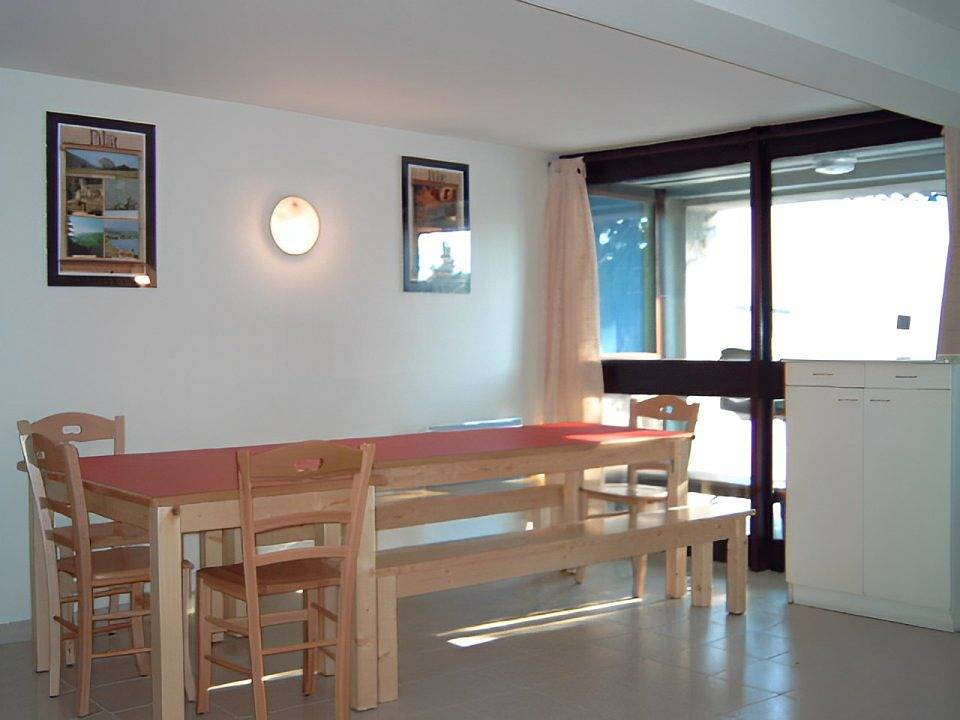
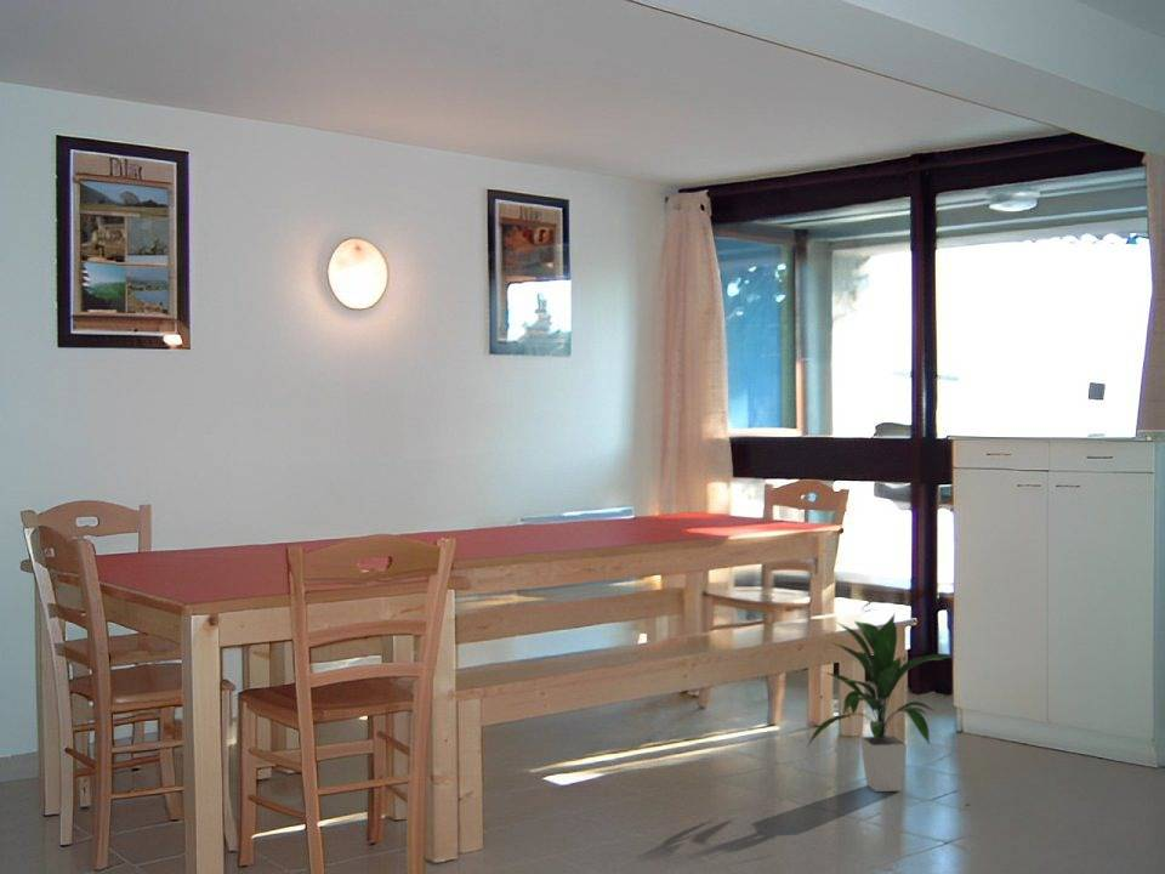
+ indoor plant (875, 698)
